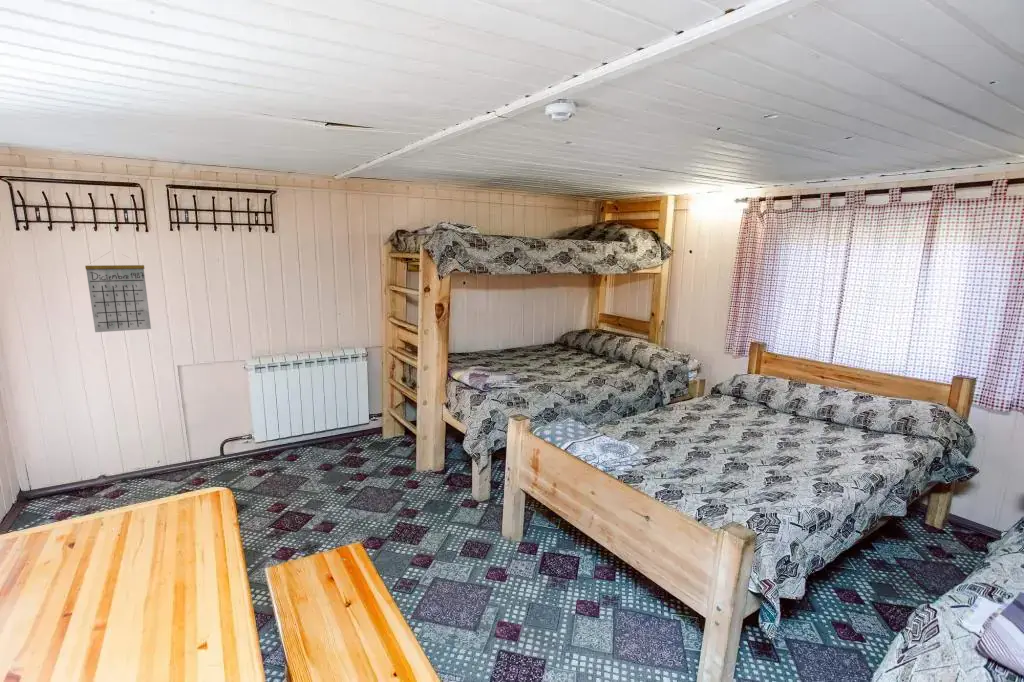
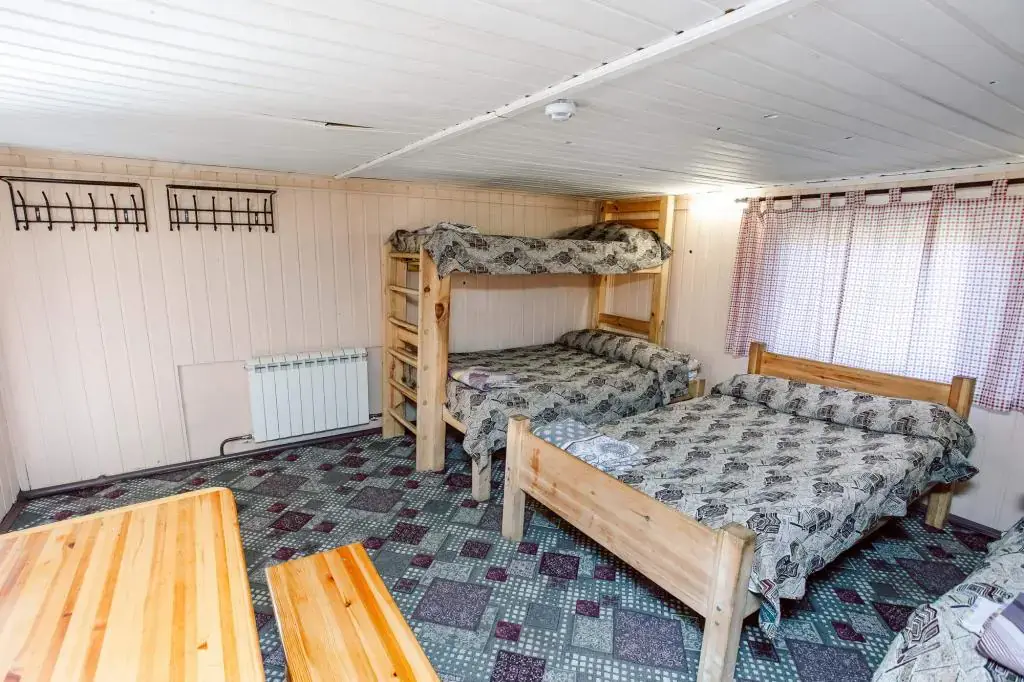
- calendar (118, 290)
